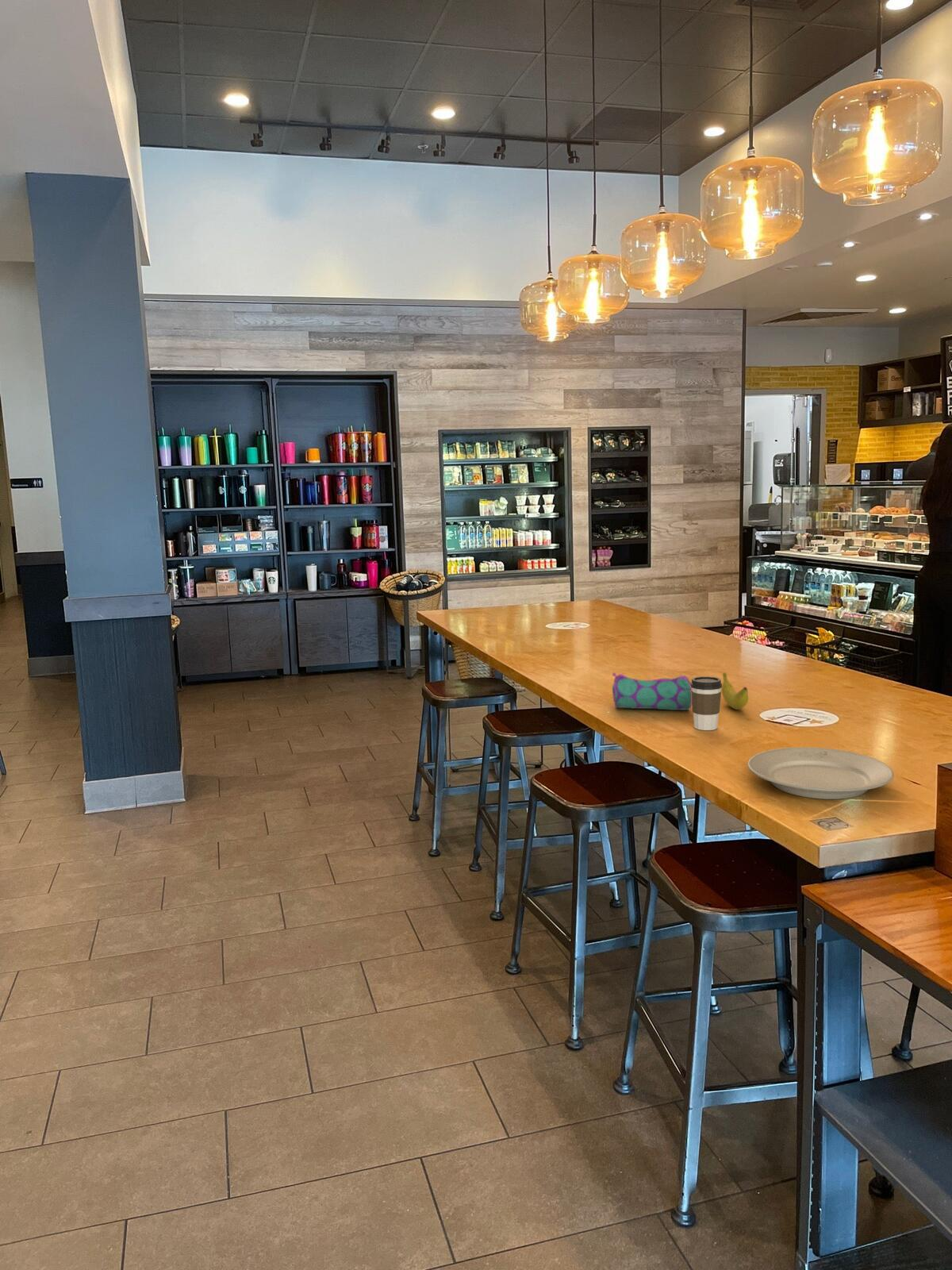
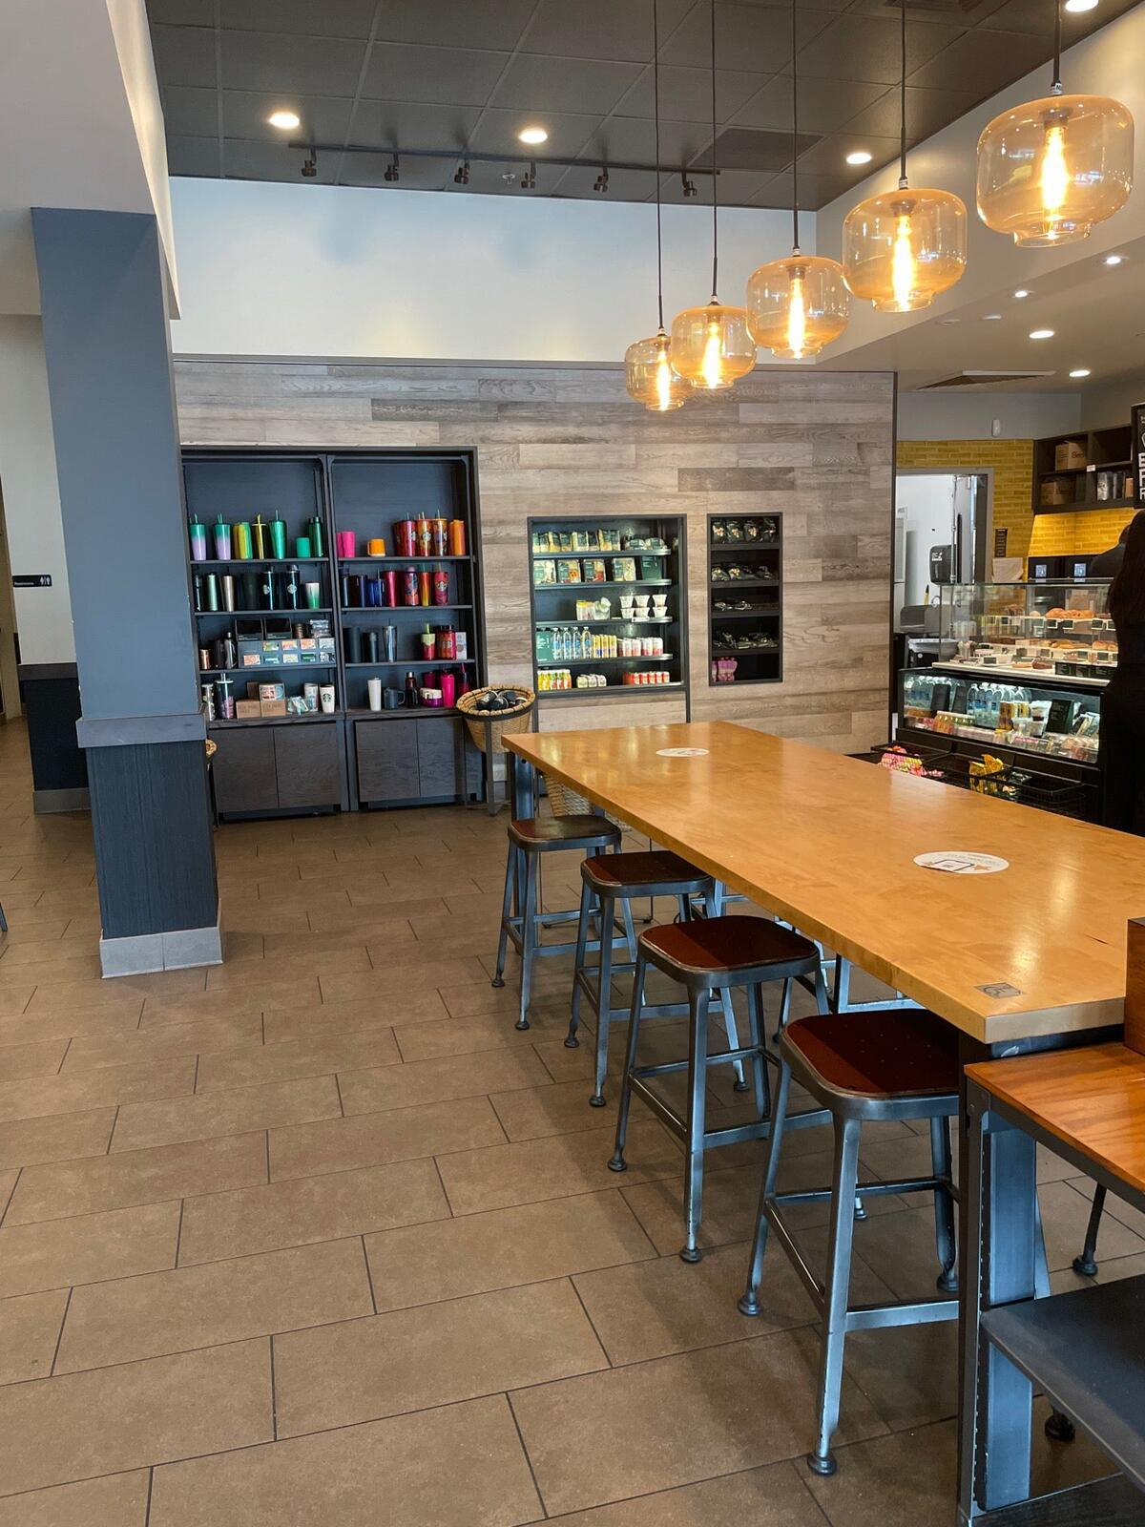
- pencil case (651, 691)
- coffee cup (705, 703)
- banana (734, 693)
- plate (818, 775)
